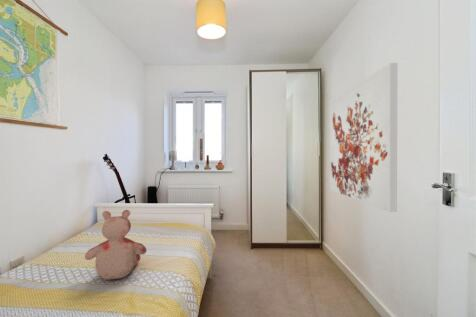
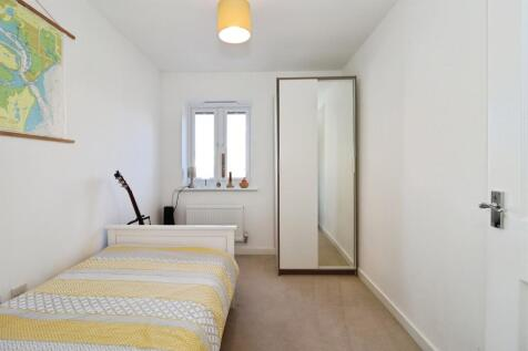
- wall art (355, 142)
- teddy bear (119, 240)
